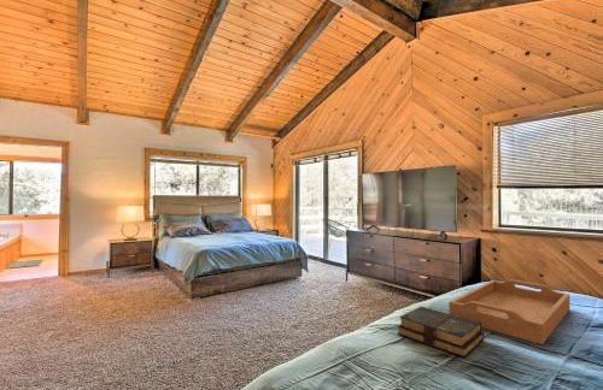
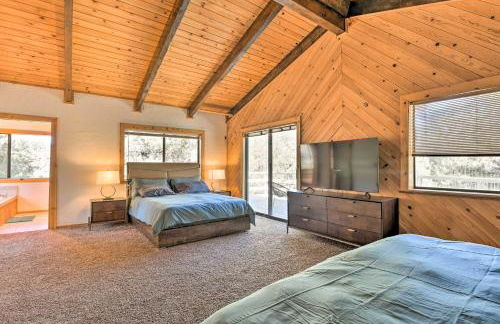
- book (439, 327)
- serving tray (511, 302)
